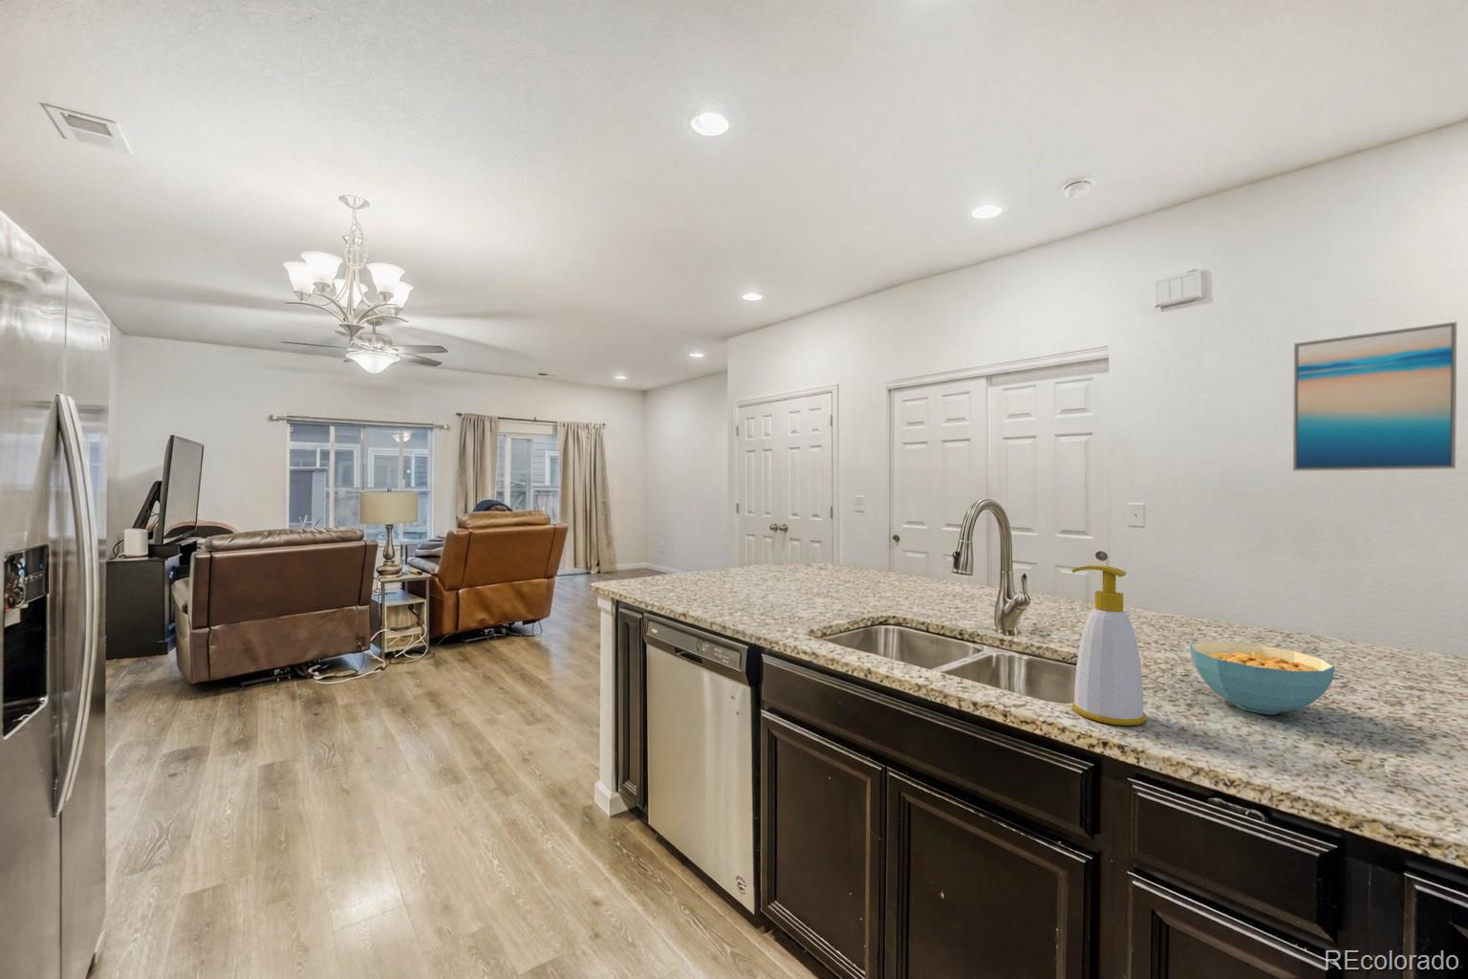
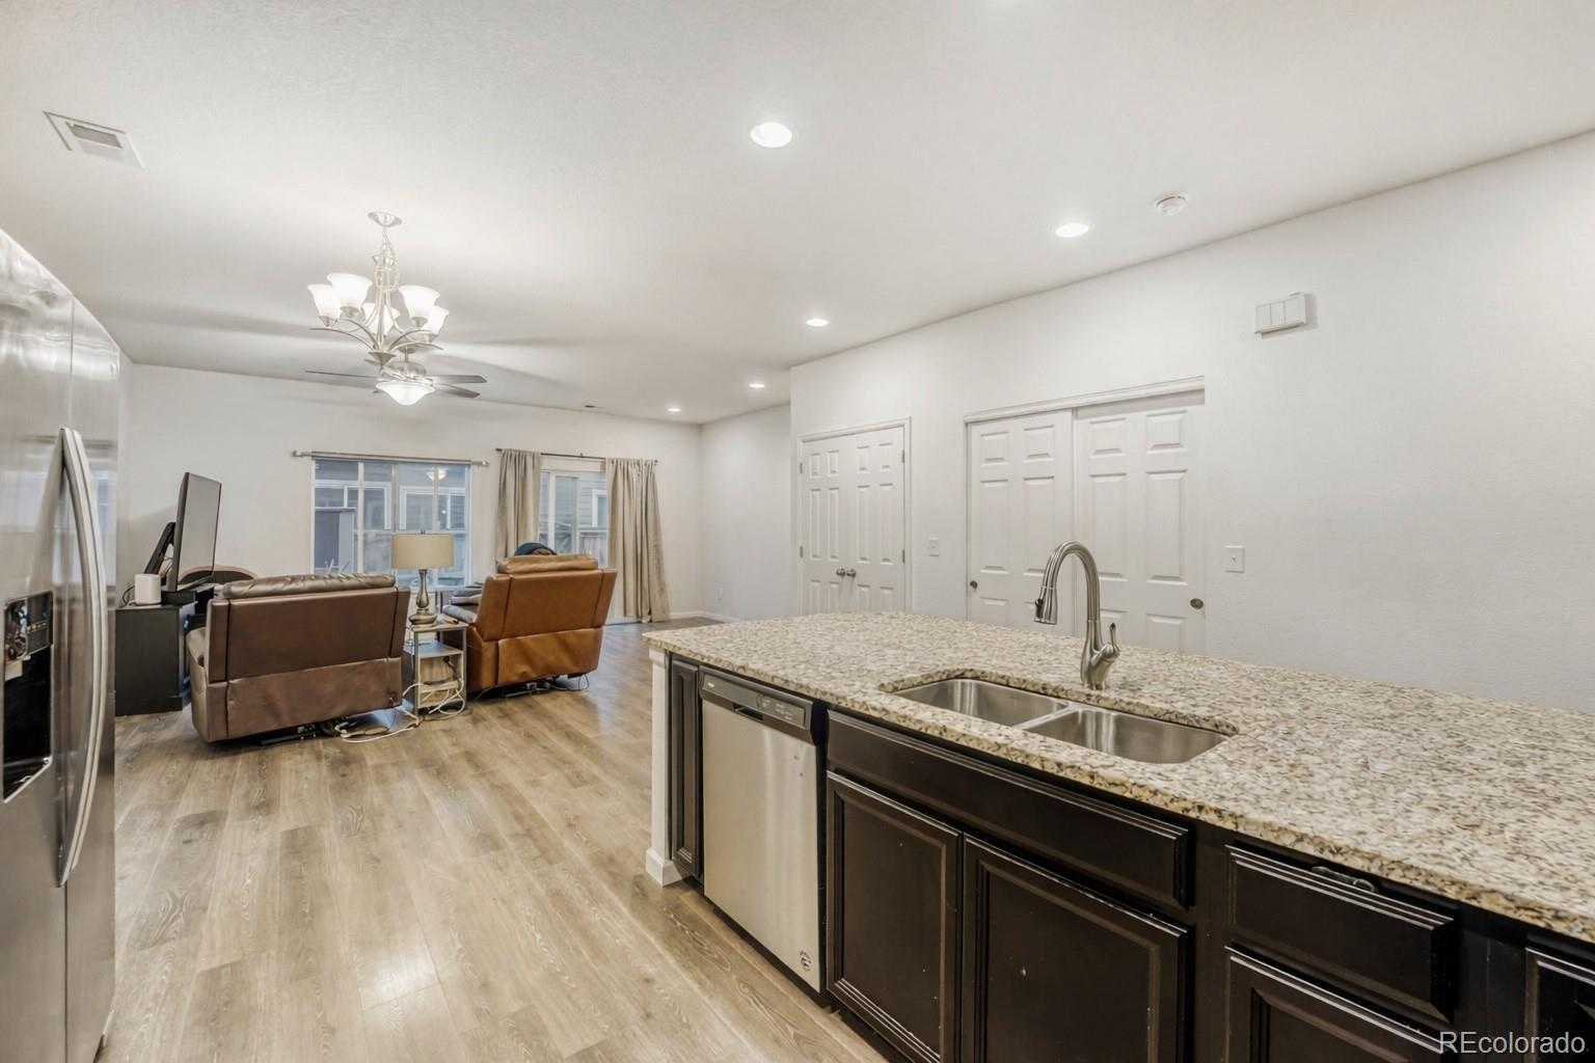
- soap bottle (1108, 640)
- wall art (1370, 402)
- cereal bowl (1257, 682)
